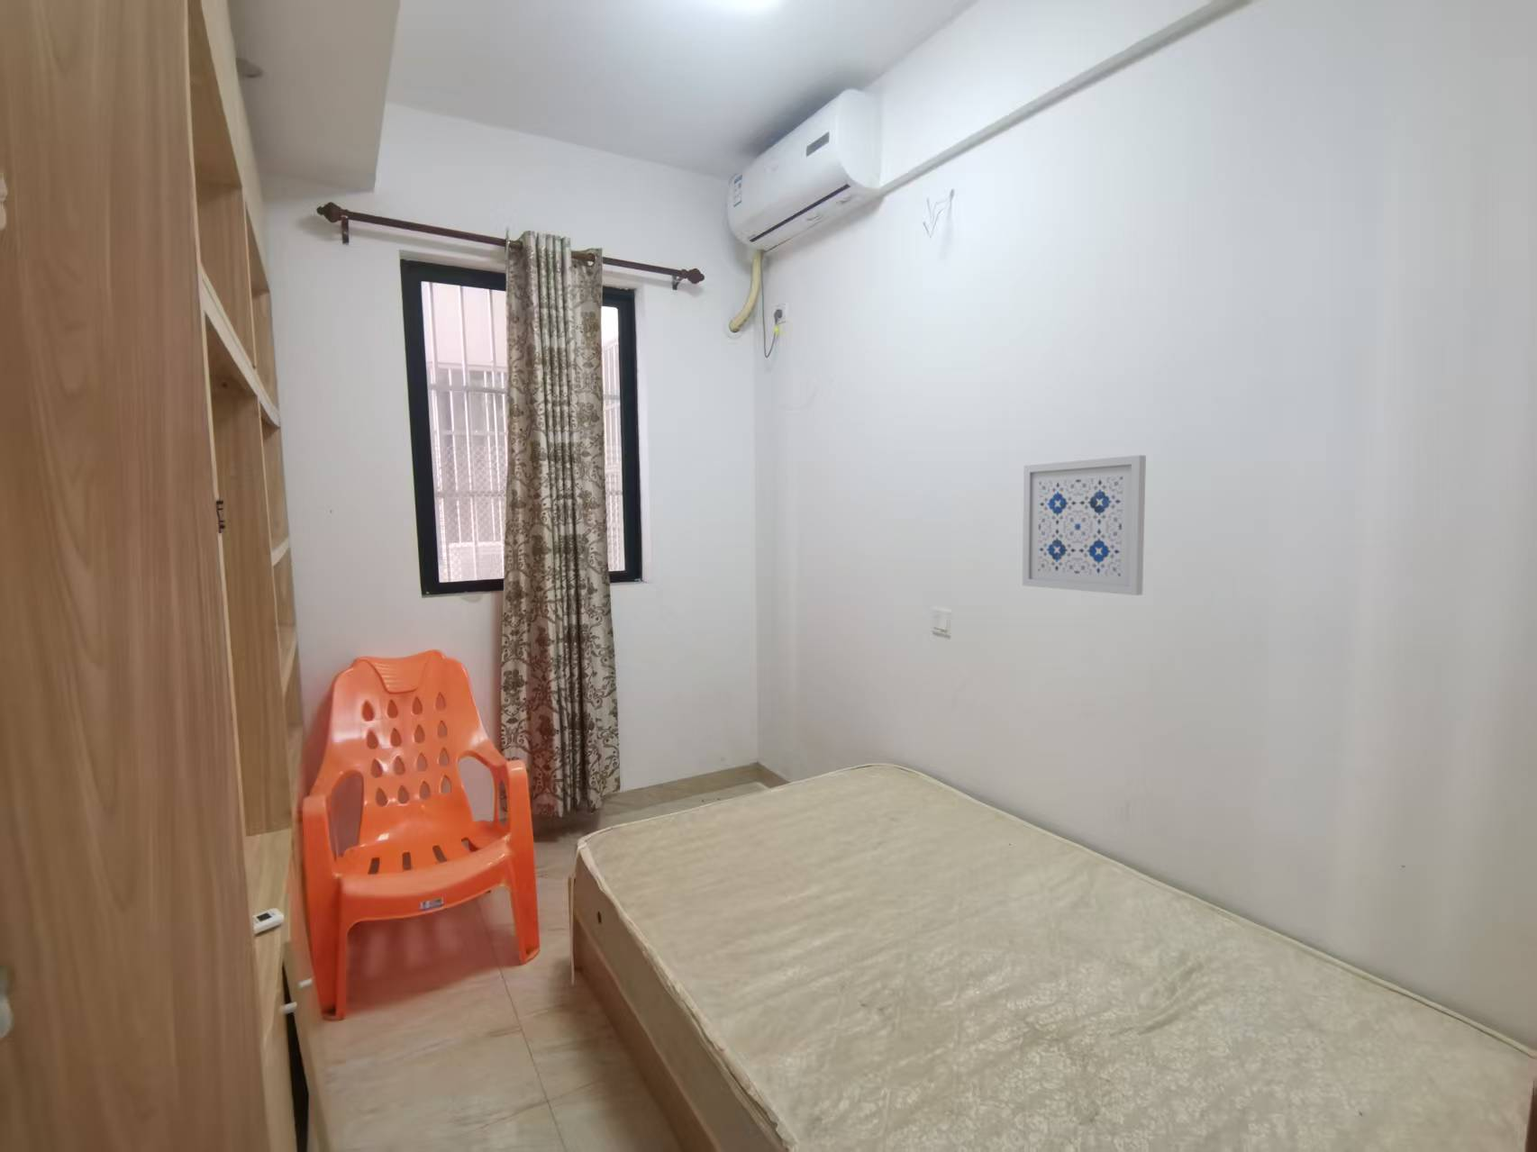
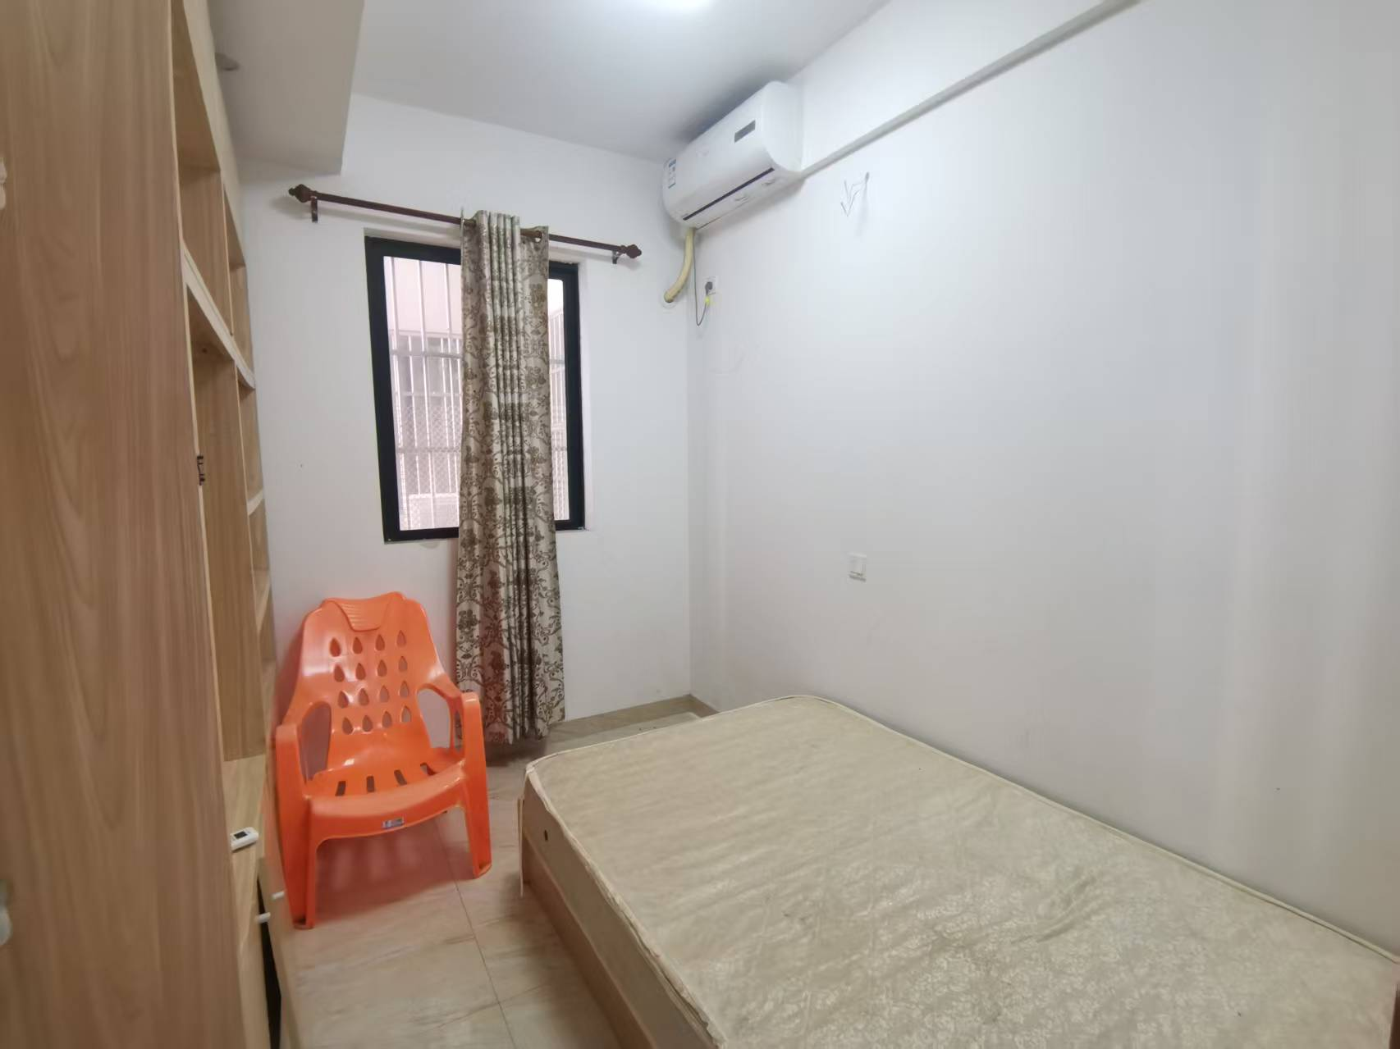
- wall art (1078, 525)
